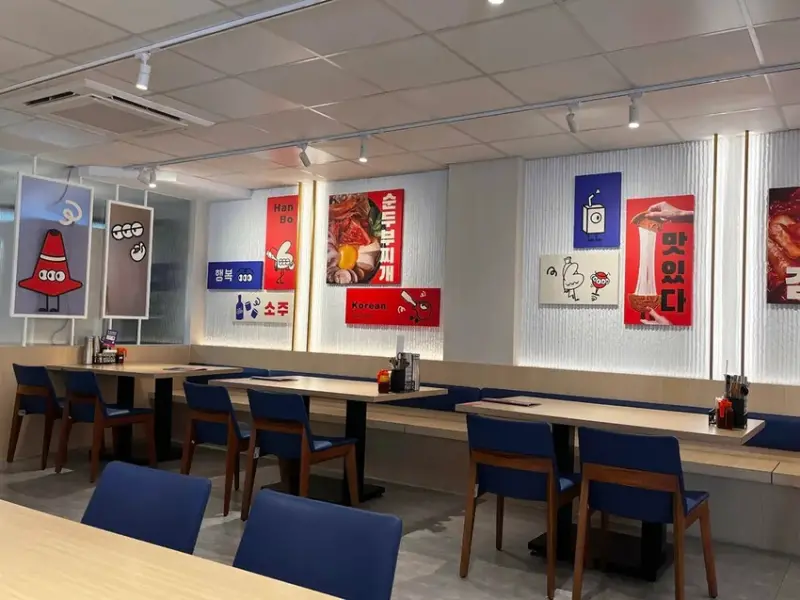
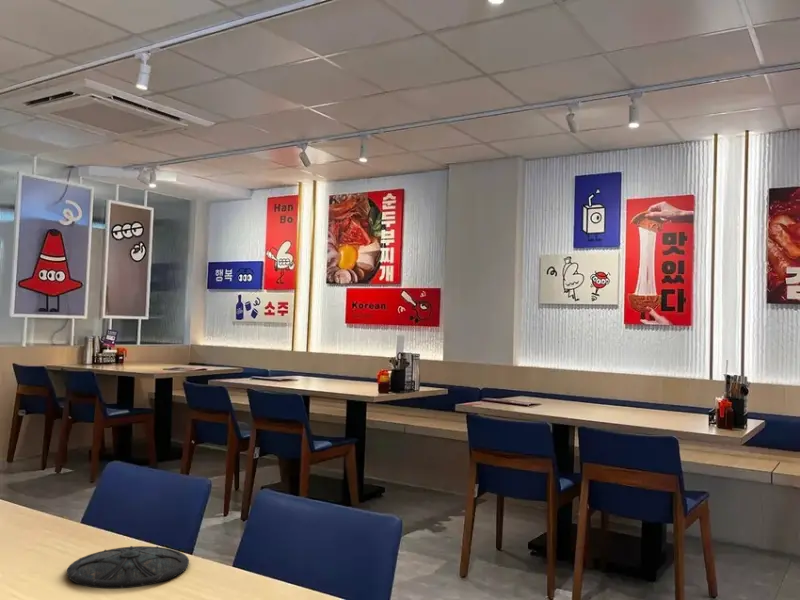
+ plate (129, 559)
